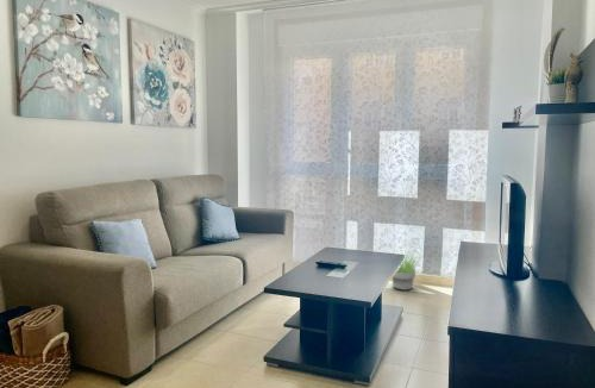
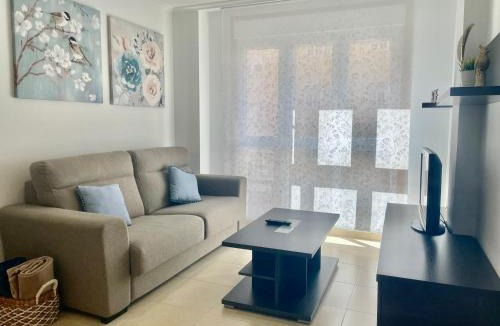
- potted plant (402, 270)
